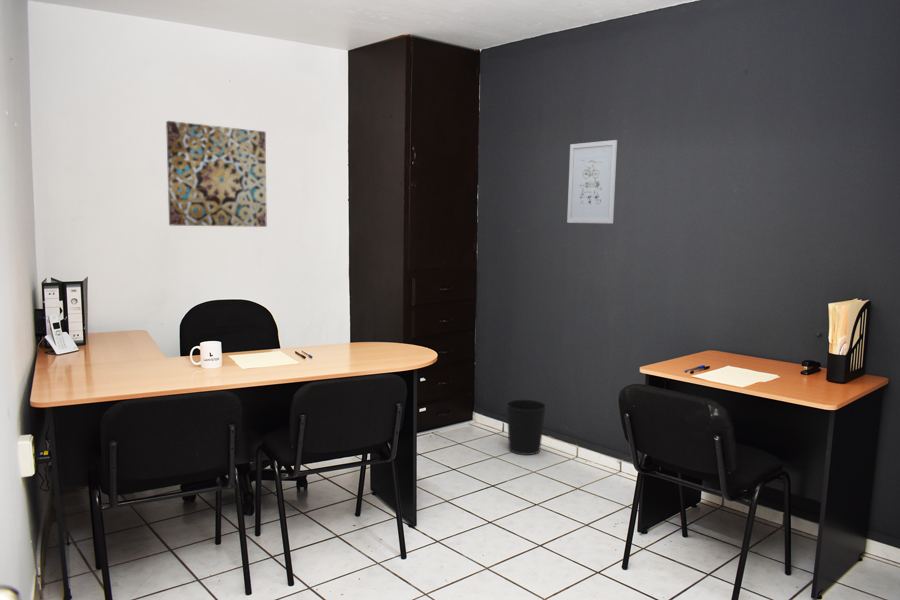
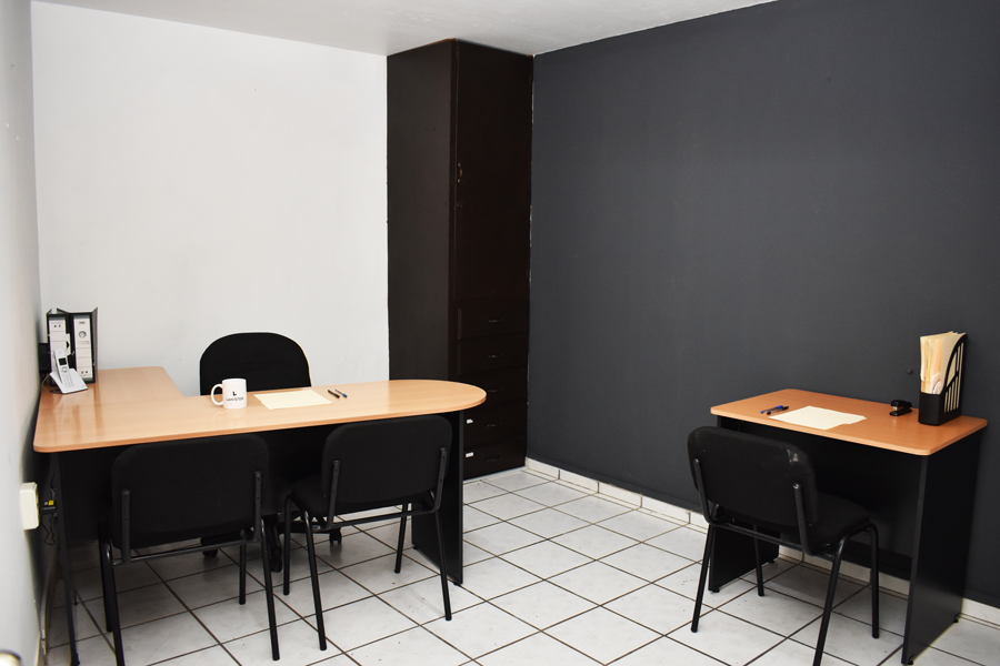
- wall art (218, 176)
- wastebasket (525, 427)
- wall art (591, 183)
